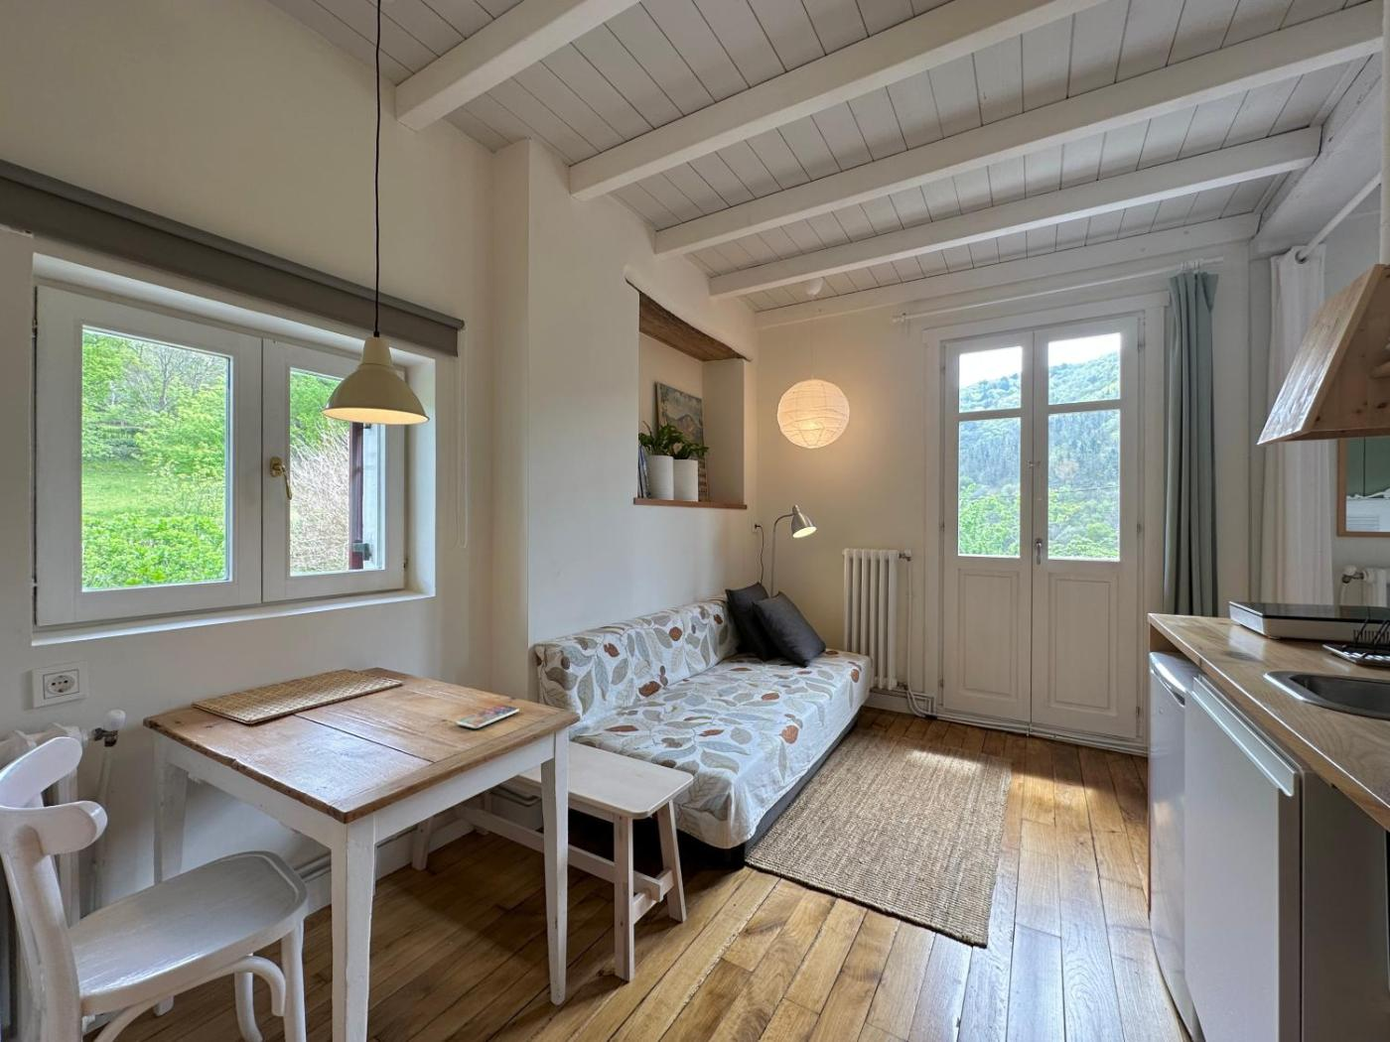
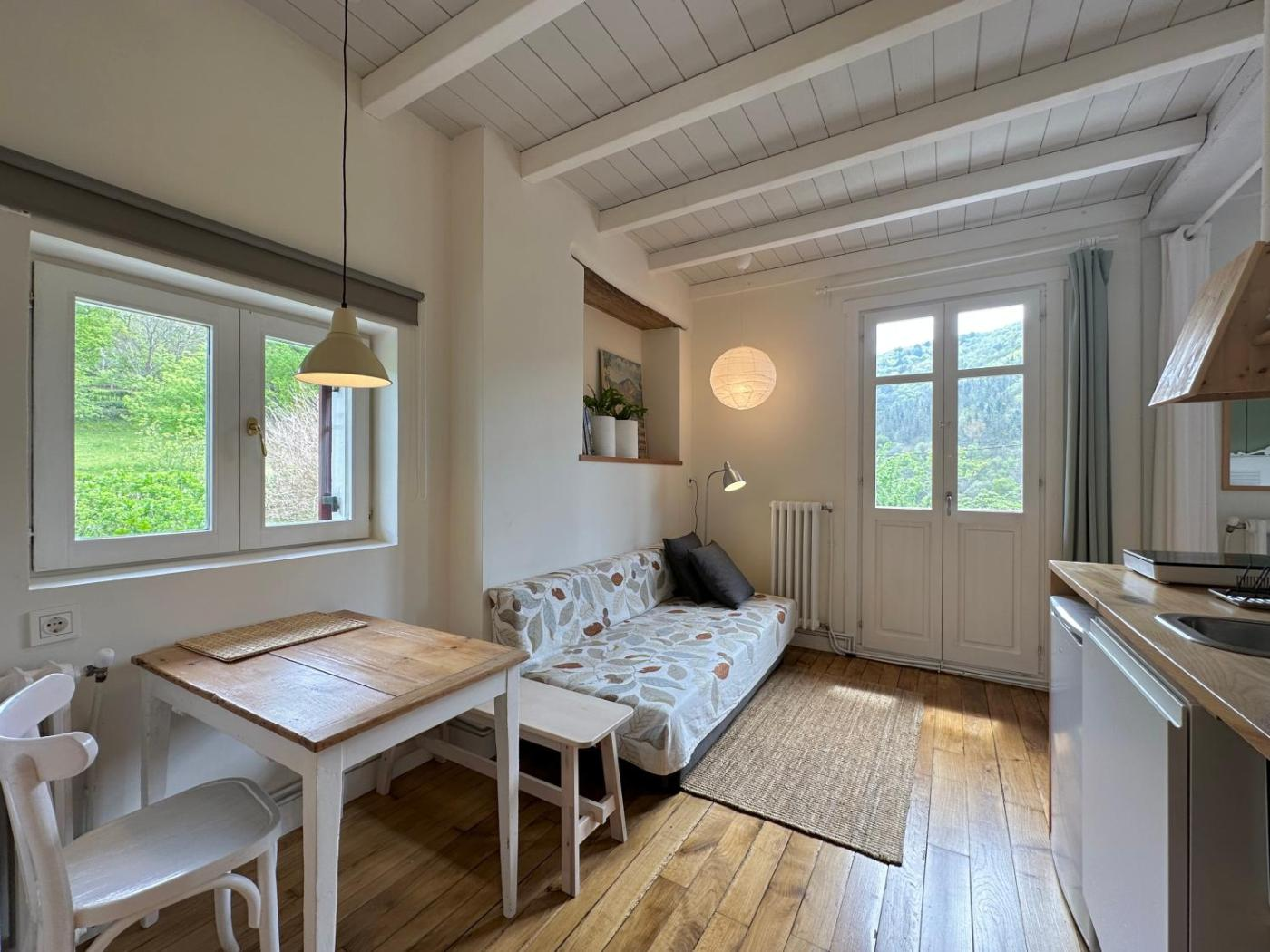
- smartphone (488, 717)
